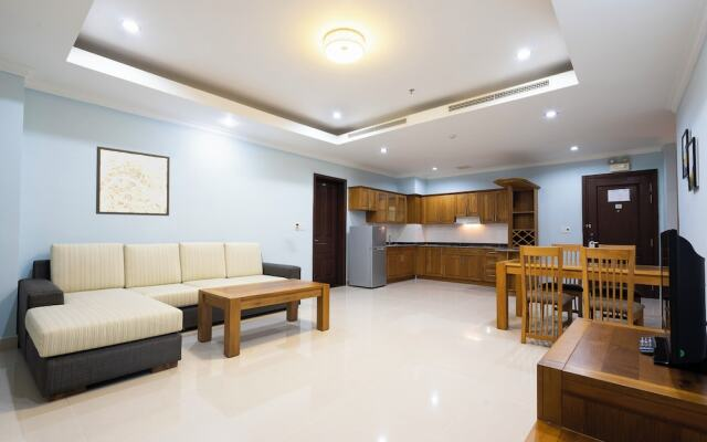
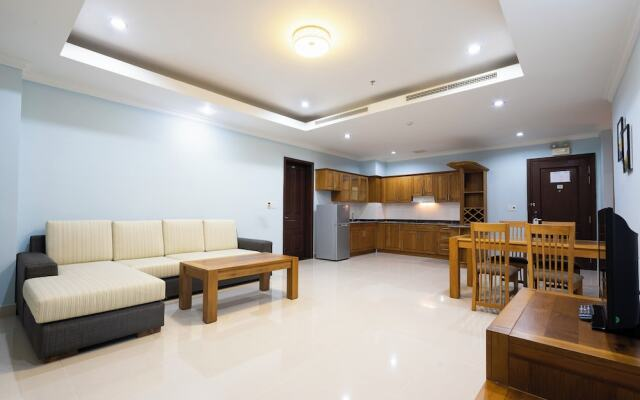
- wall art (135, 183)
